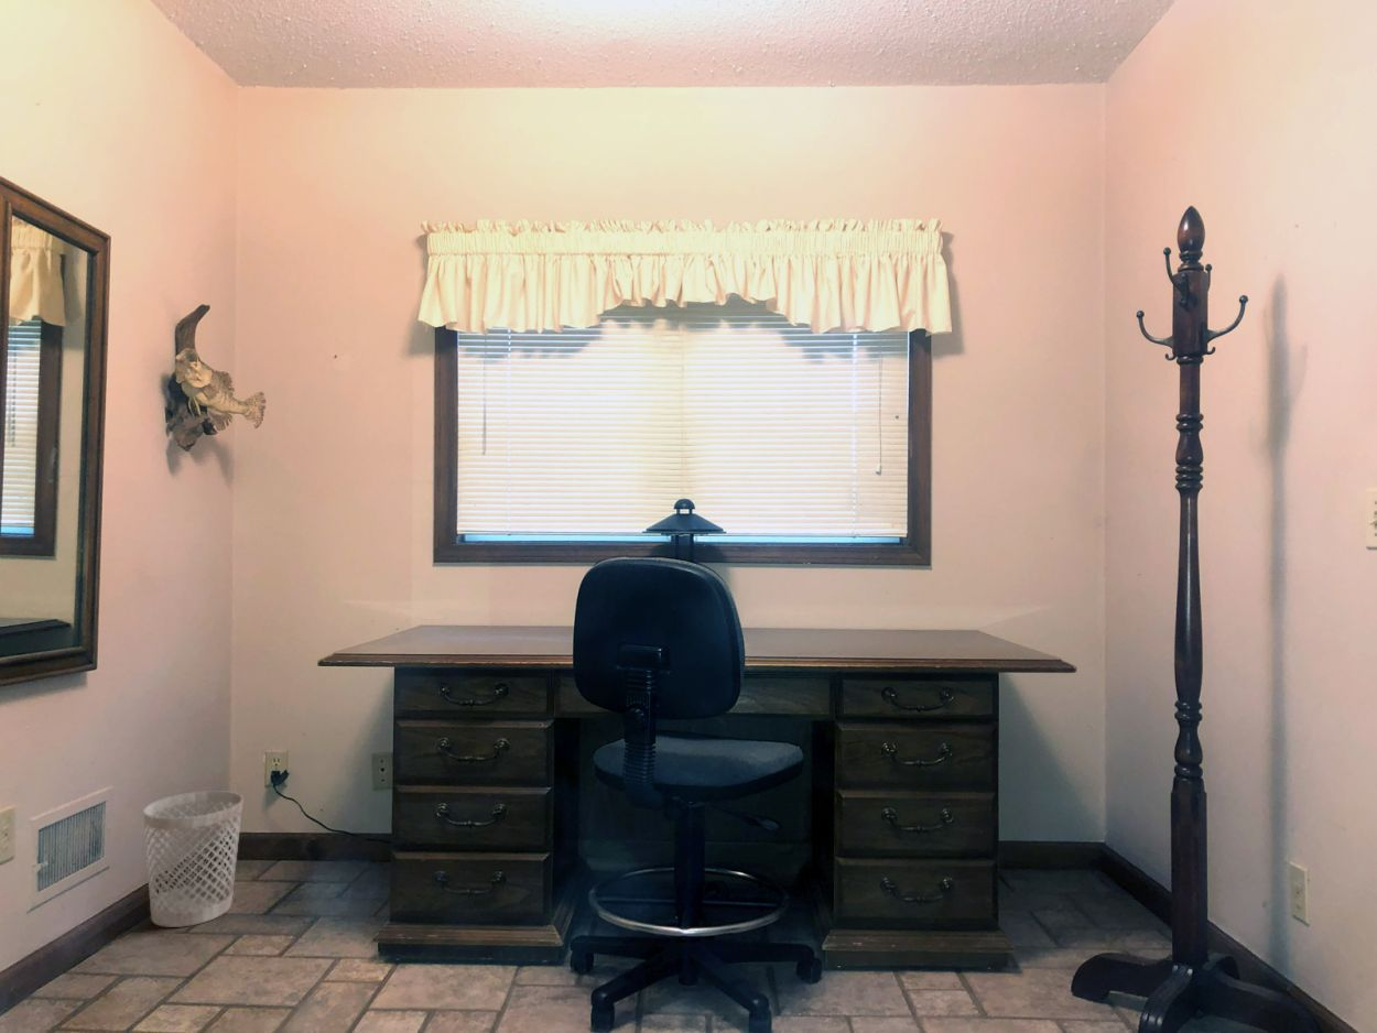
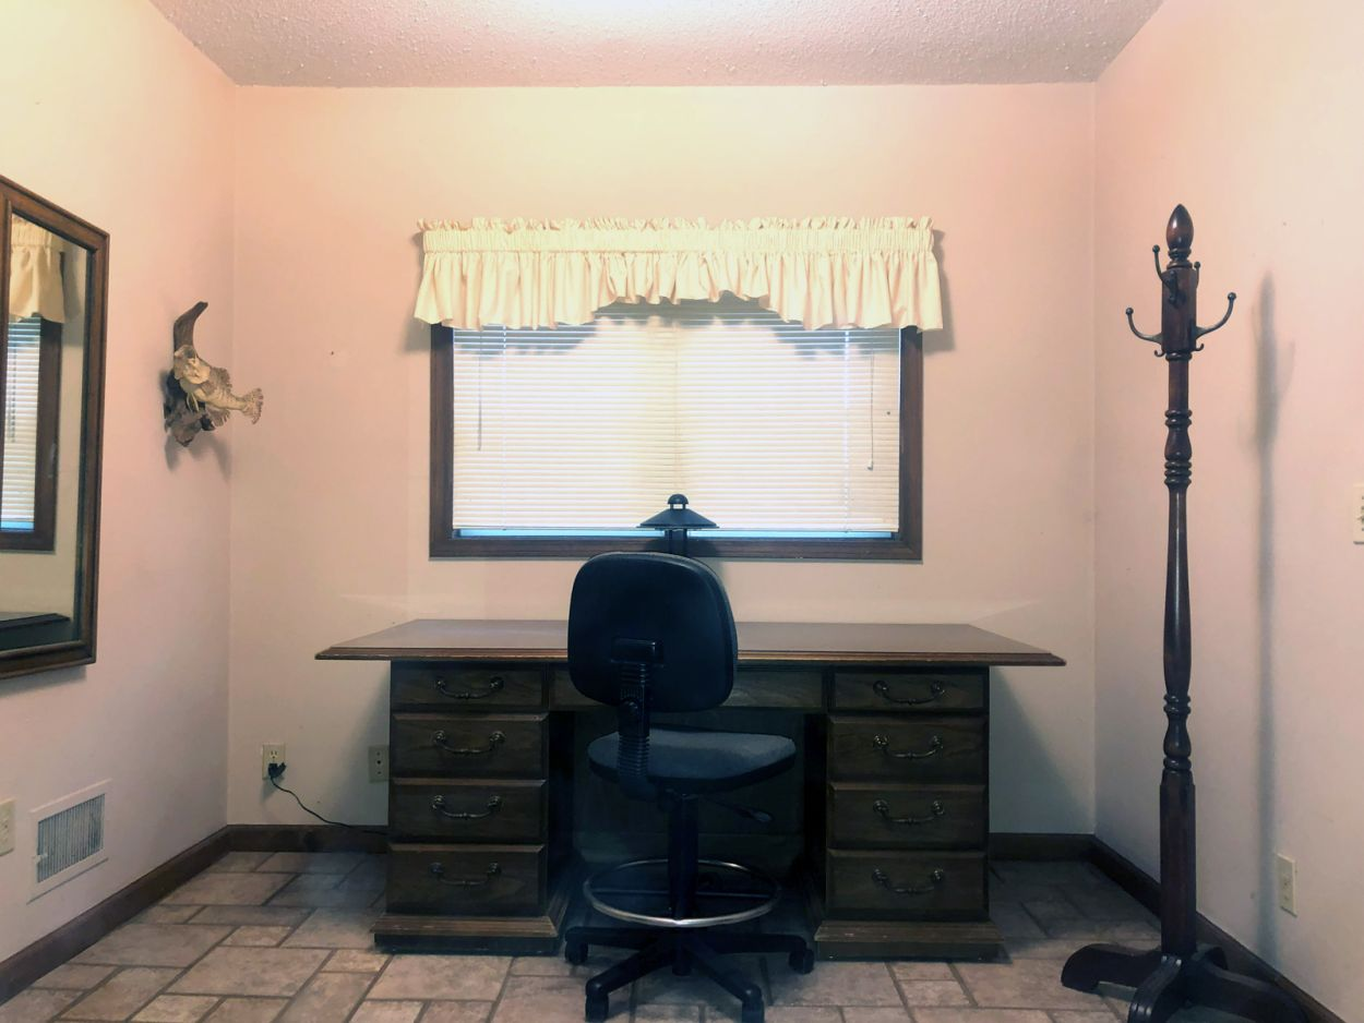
- wastebasket (193, 858)
